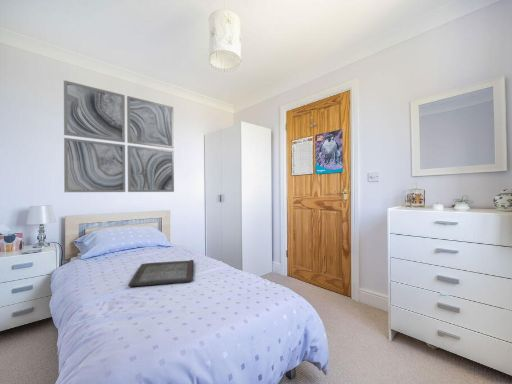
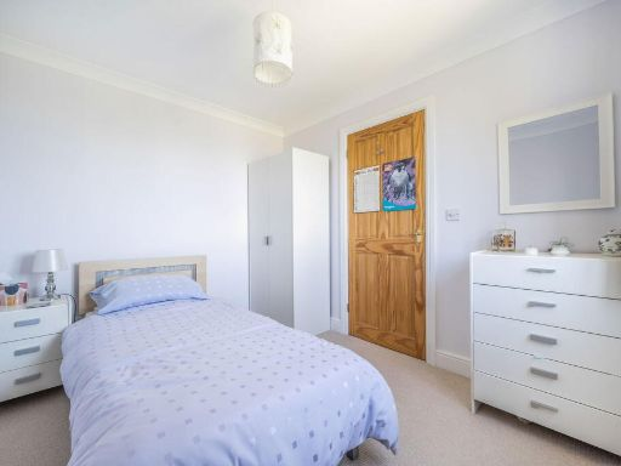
- wall art (127, 142)
- serving tray (164, 271)
